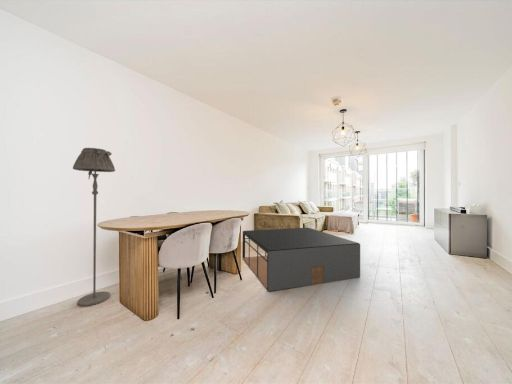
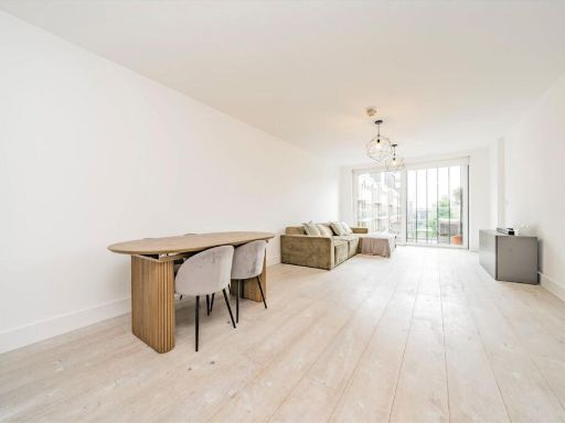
- coffee table (293, 251)
- floor lamp (94, 224)
